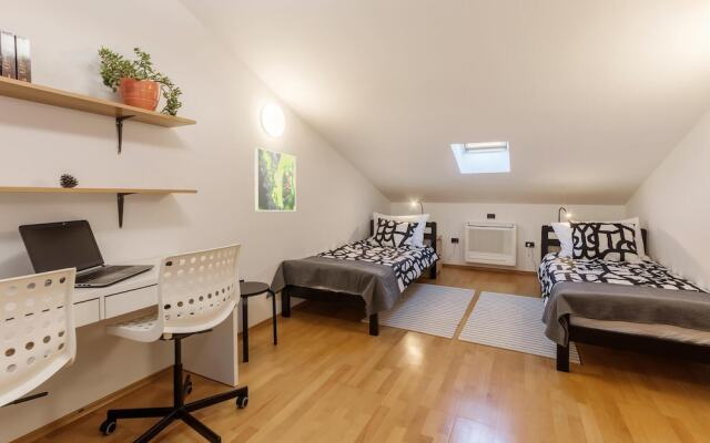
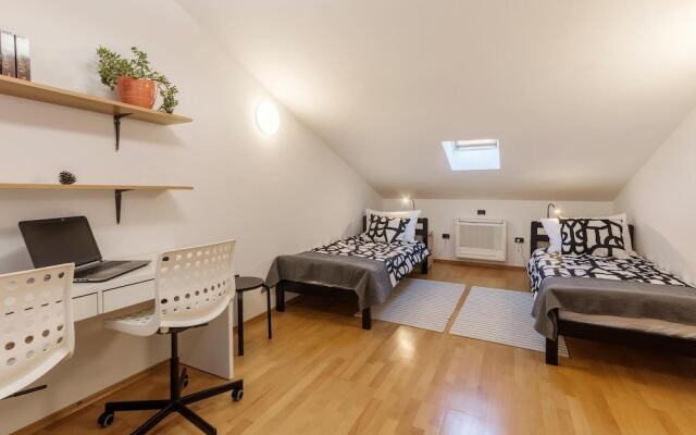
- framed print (276, 182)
